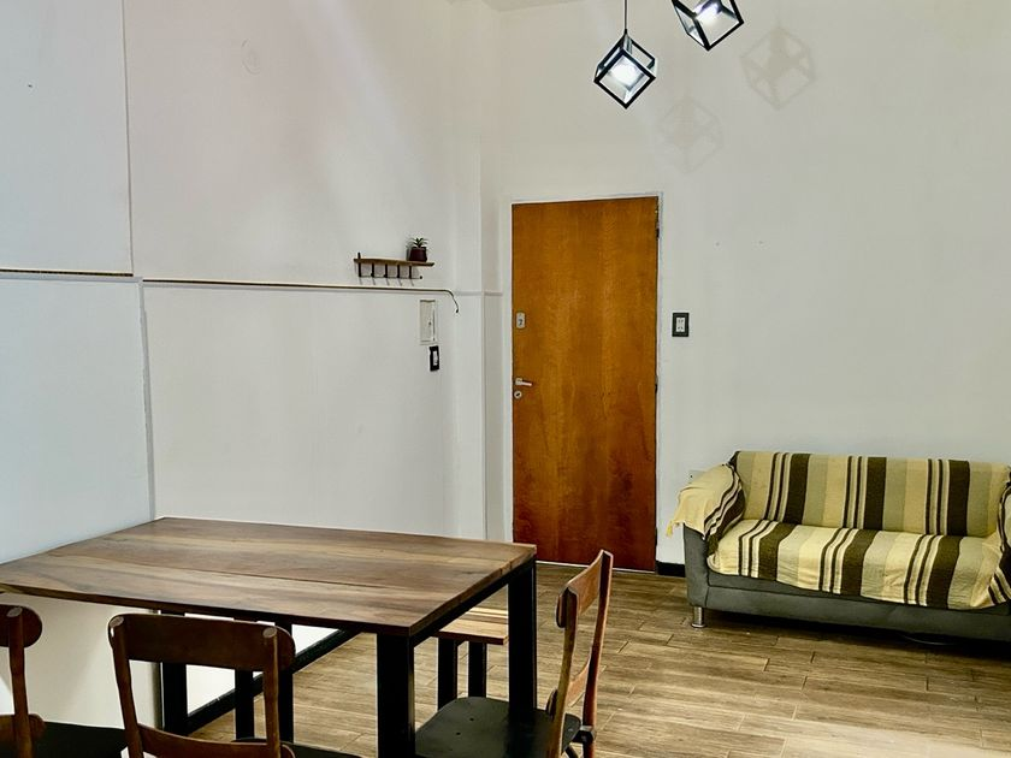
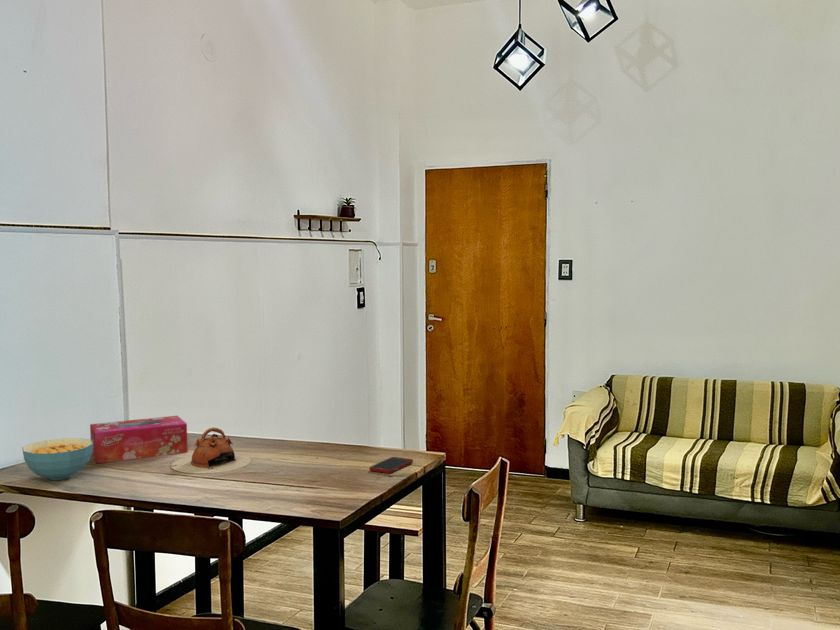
+ cell phone (391, 464)
+ teapot (211, 445)
+ tissue box (138, 438)
+ cereal bowl (58, 461)
